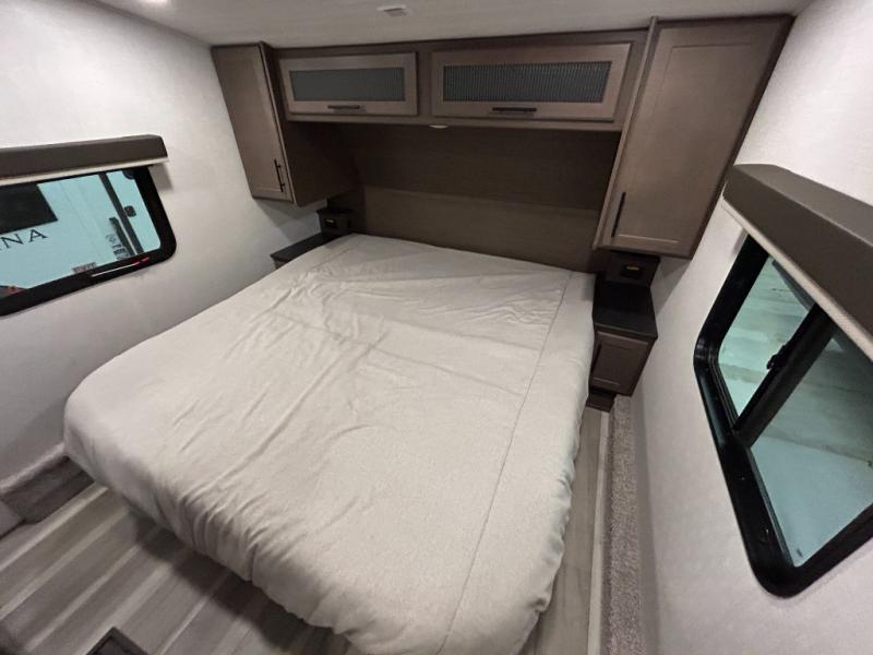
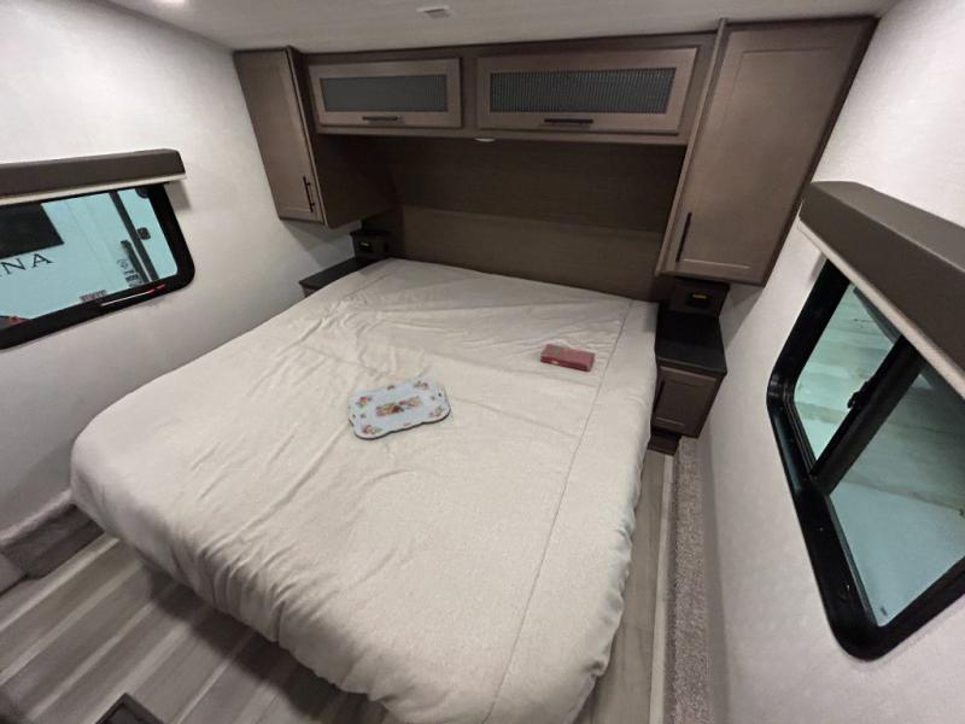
+ book (567, 356)
+ serving tray (398, 405)
